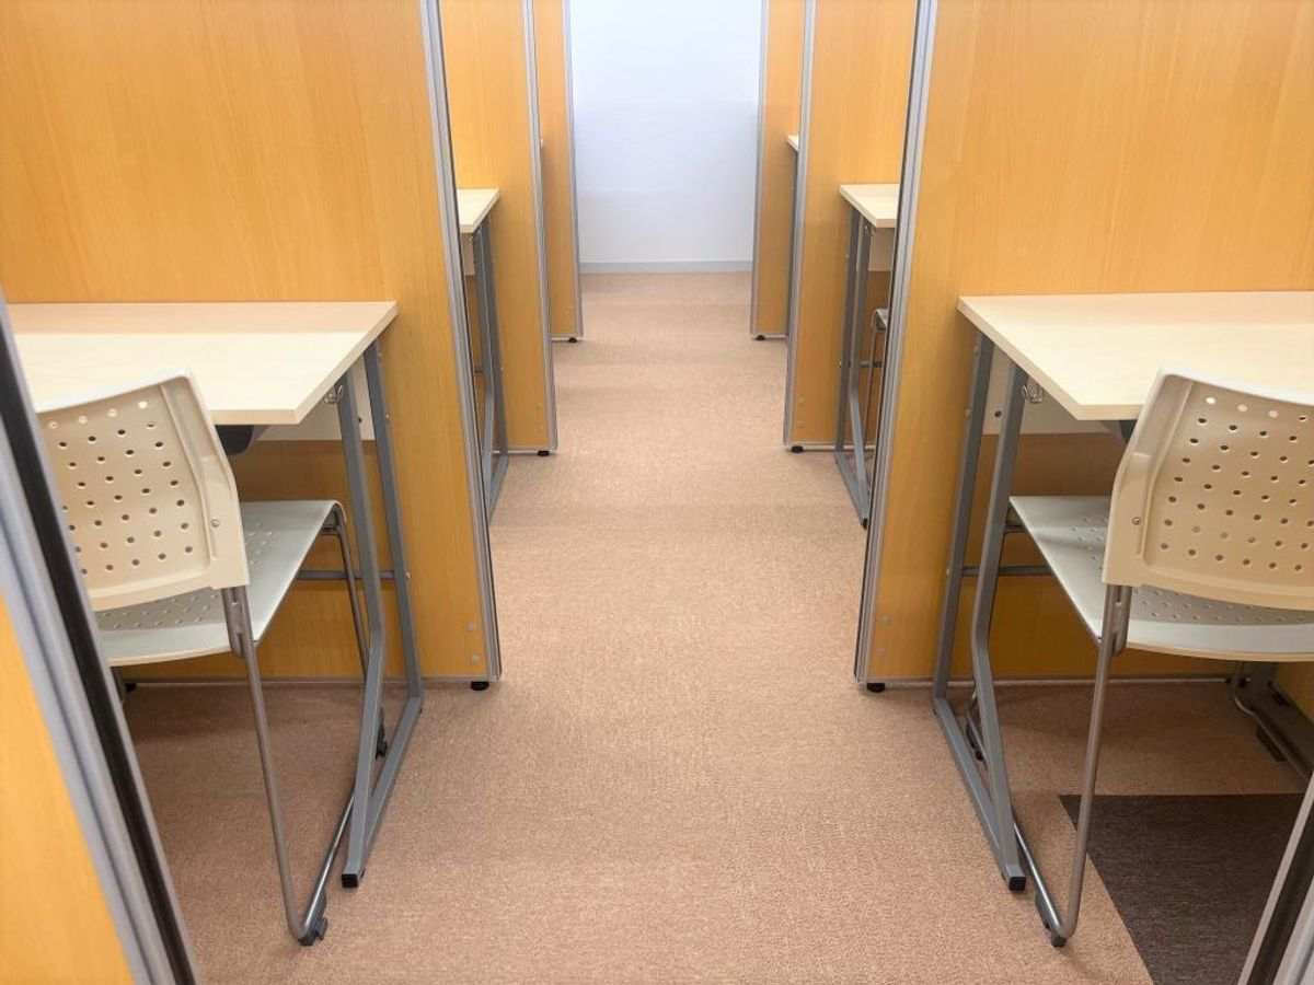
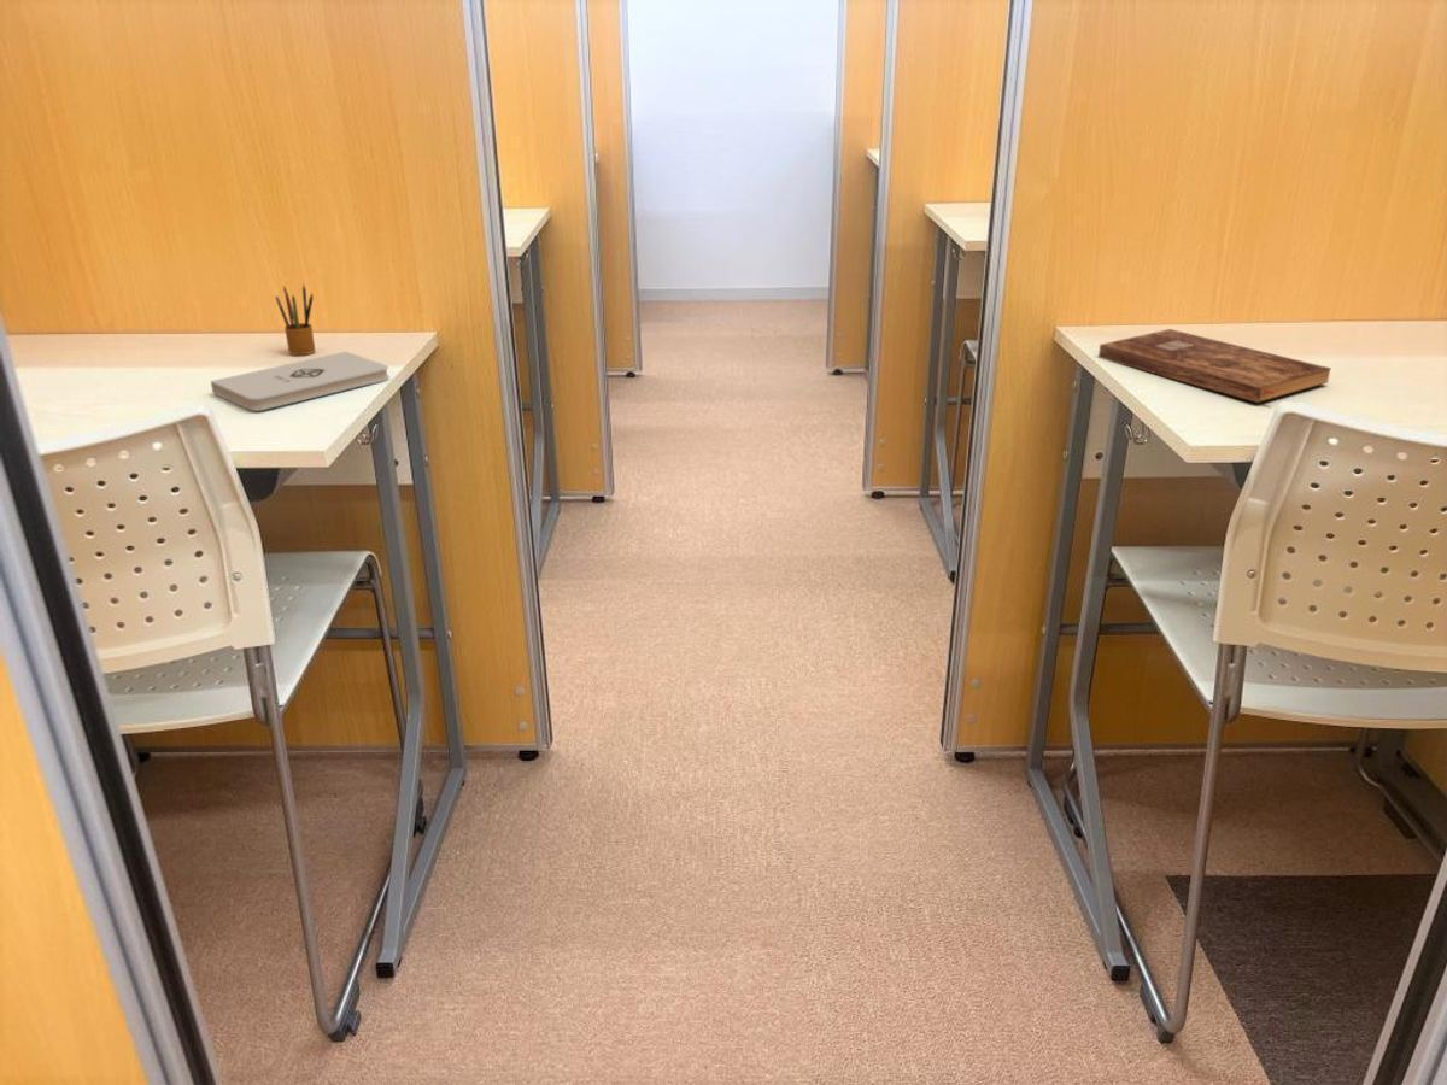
+ notepad (303, 380)
+ pencil box (298, 319)
+ bible (1213, 363)
